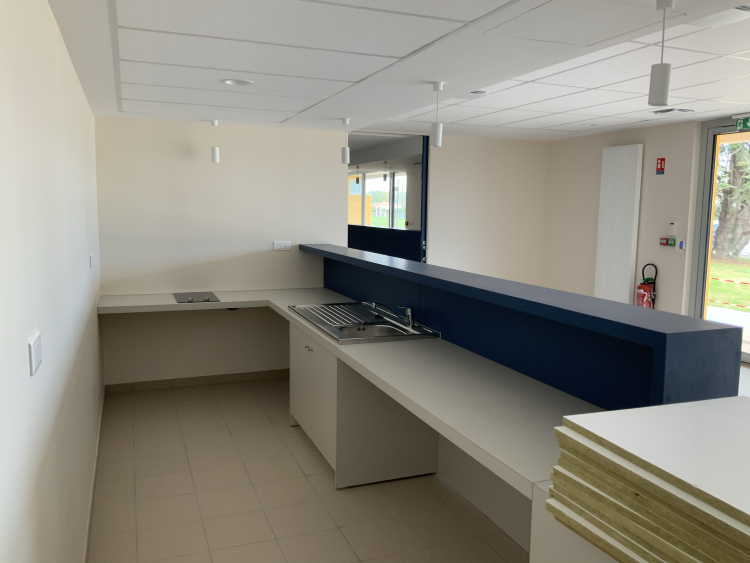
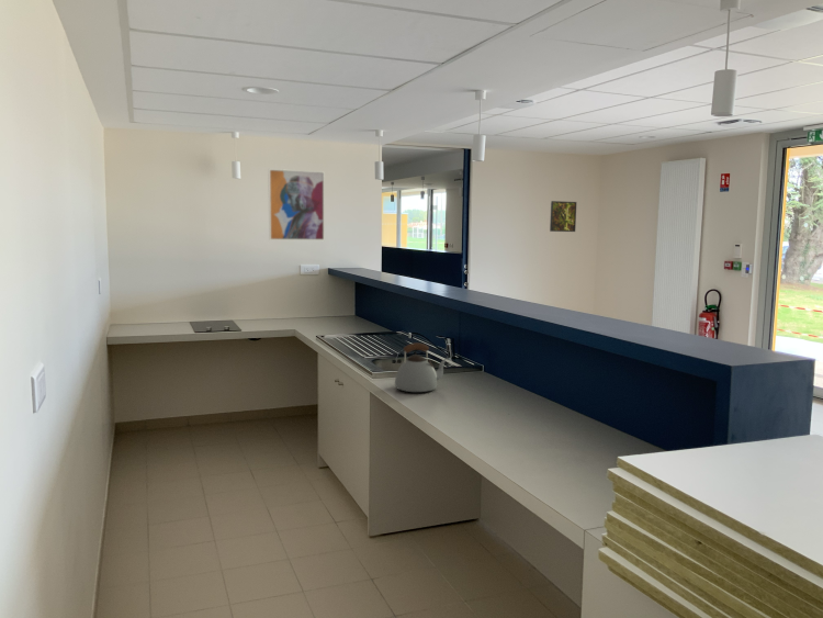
+ wall art (296, 205)
+ kettle (421, 364)
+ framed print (563, 216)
